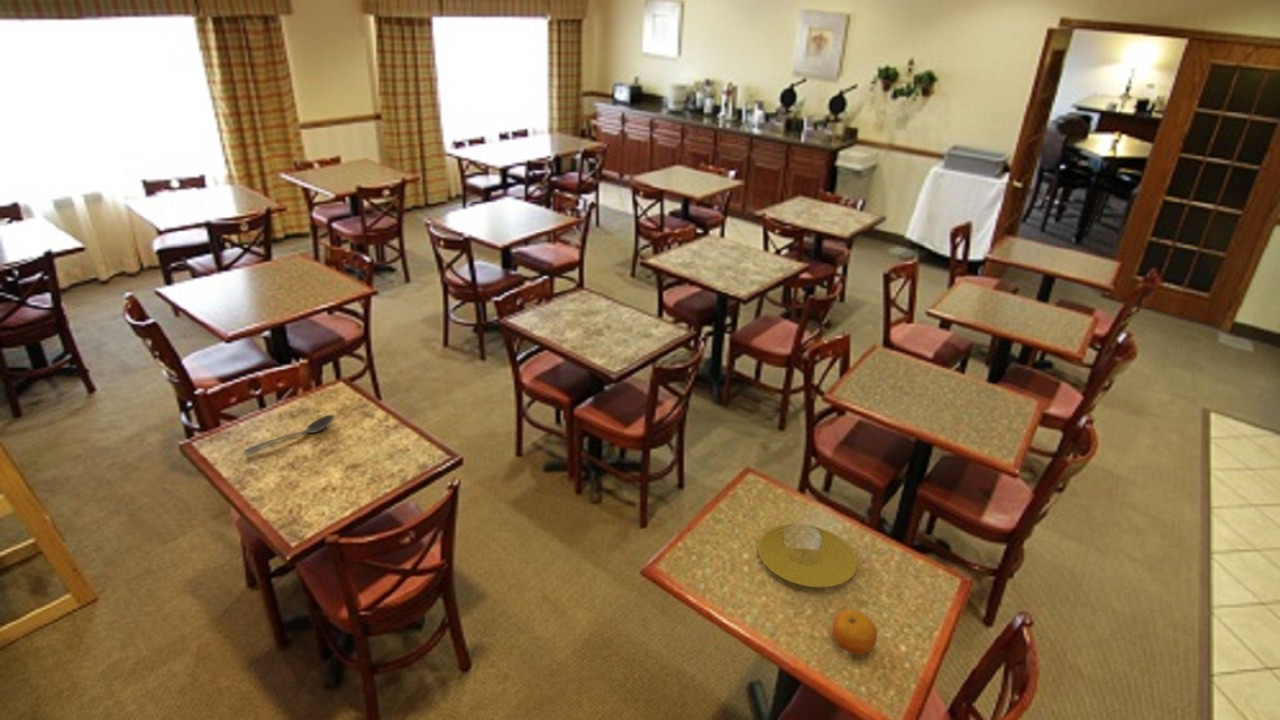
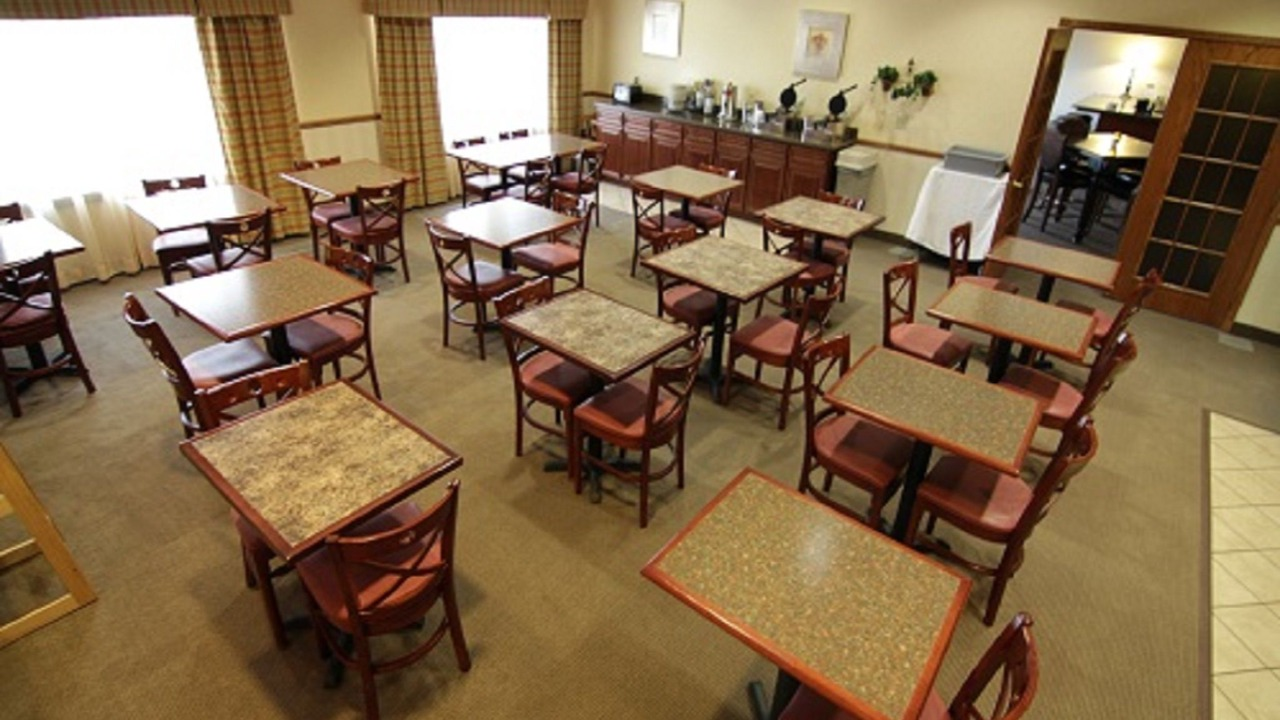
- stirrer (290, 434)
- fruit (854, 631)
- plate (806, 554)
